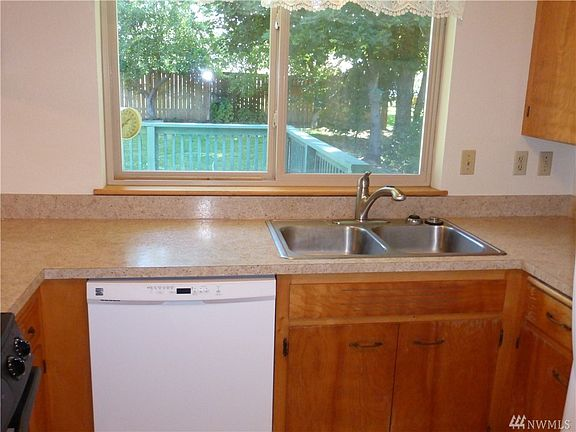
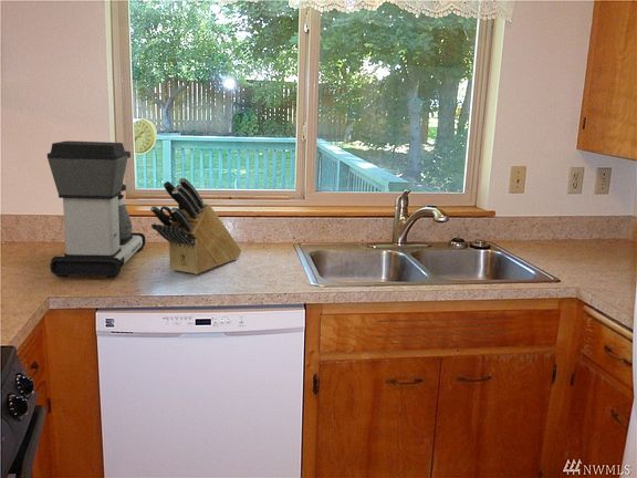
+ coffee maker (101, 202)
+ knife block (198, 221)
